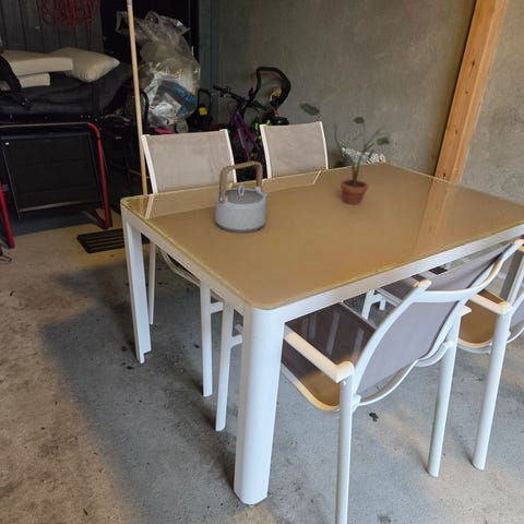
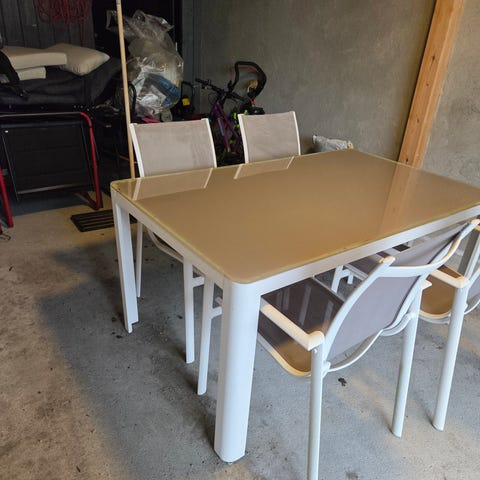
- potted plant (348, 155)
- teapot (245, 193)
